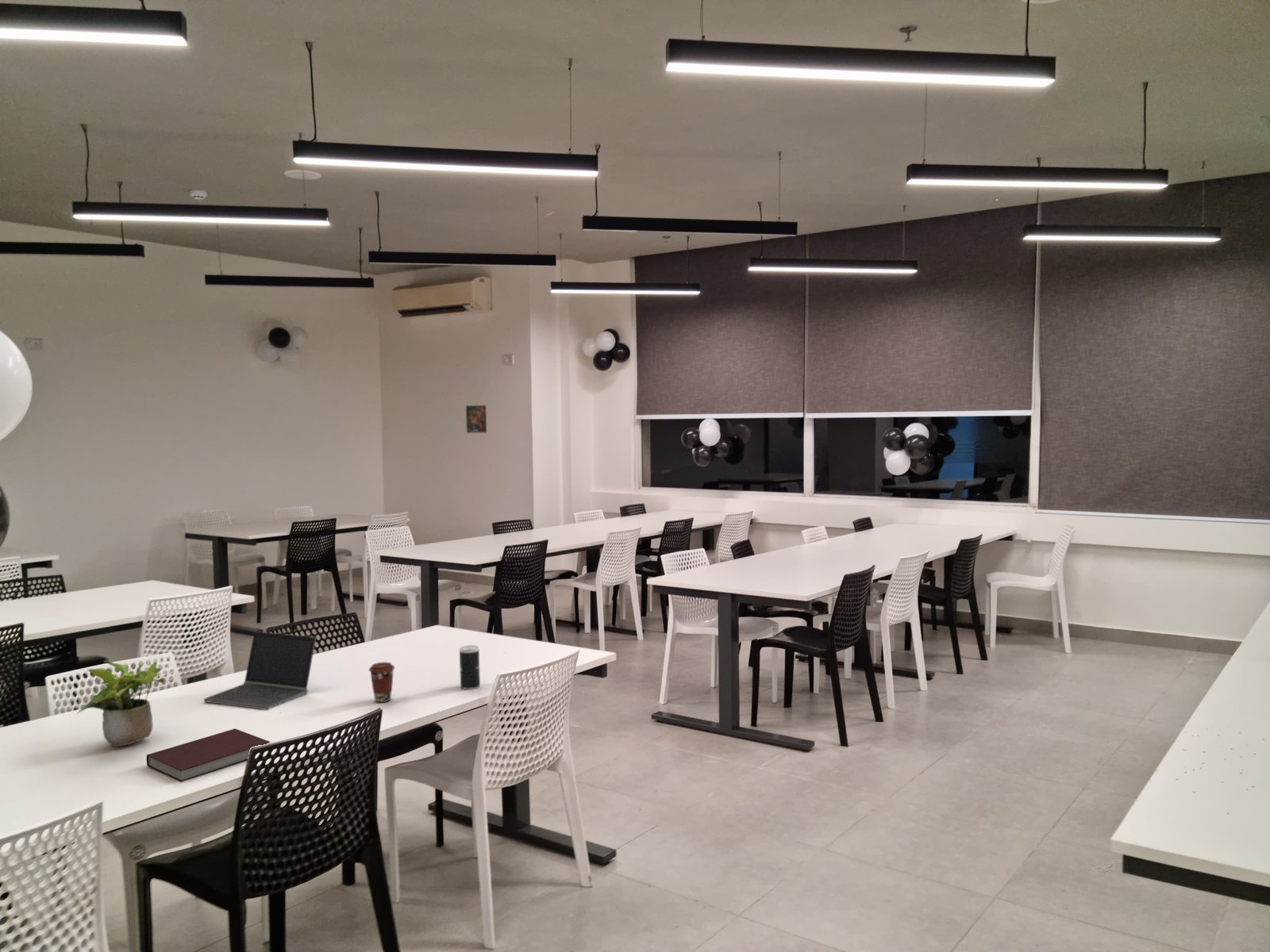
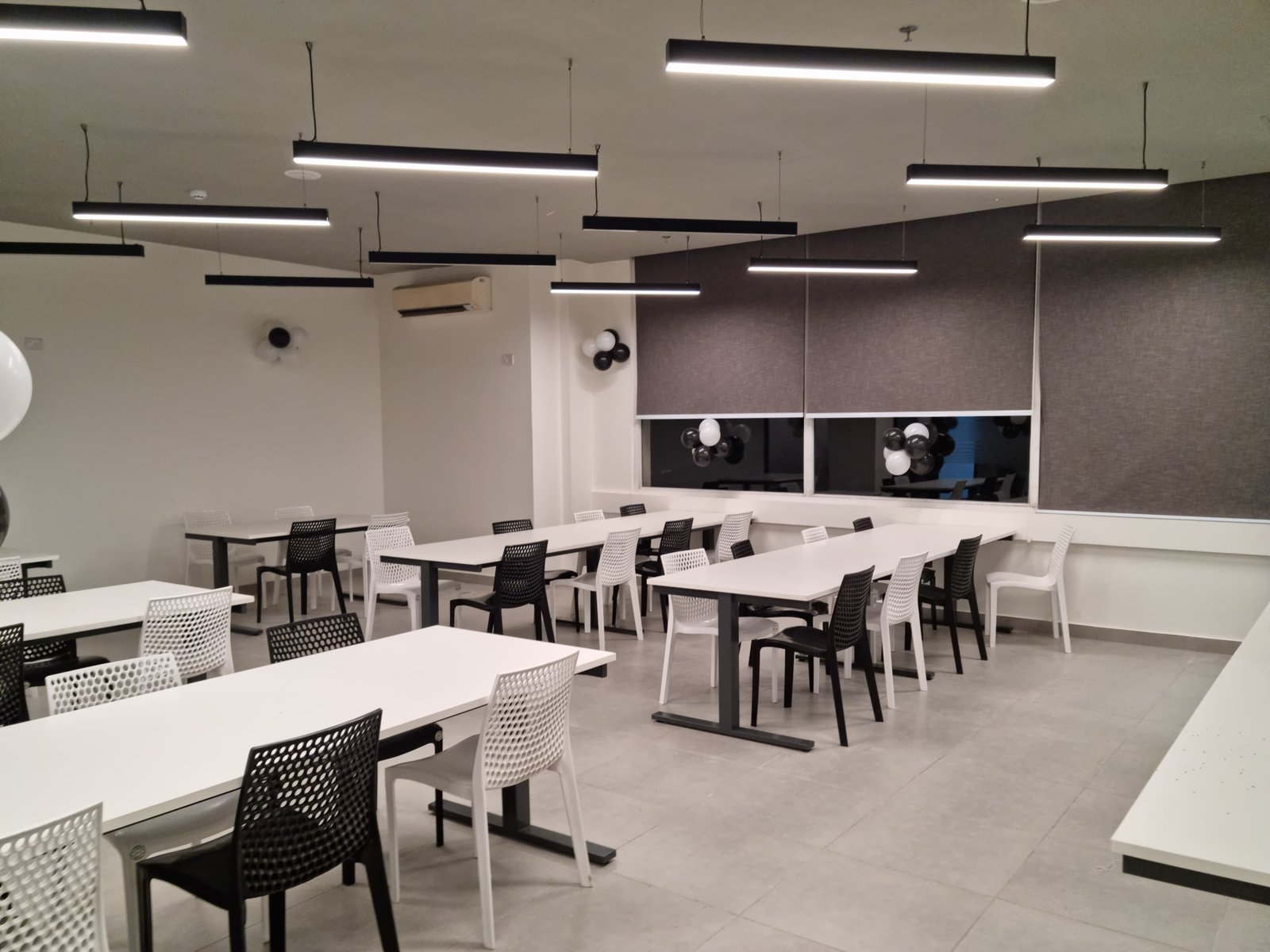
- notebook (210, 753)
- laptop computer (261, 669)
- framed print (476, 419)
- beverage can (469, 667)
- potted plant (121, 700)
- coffee cup (382, 682)
